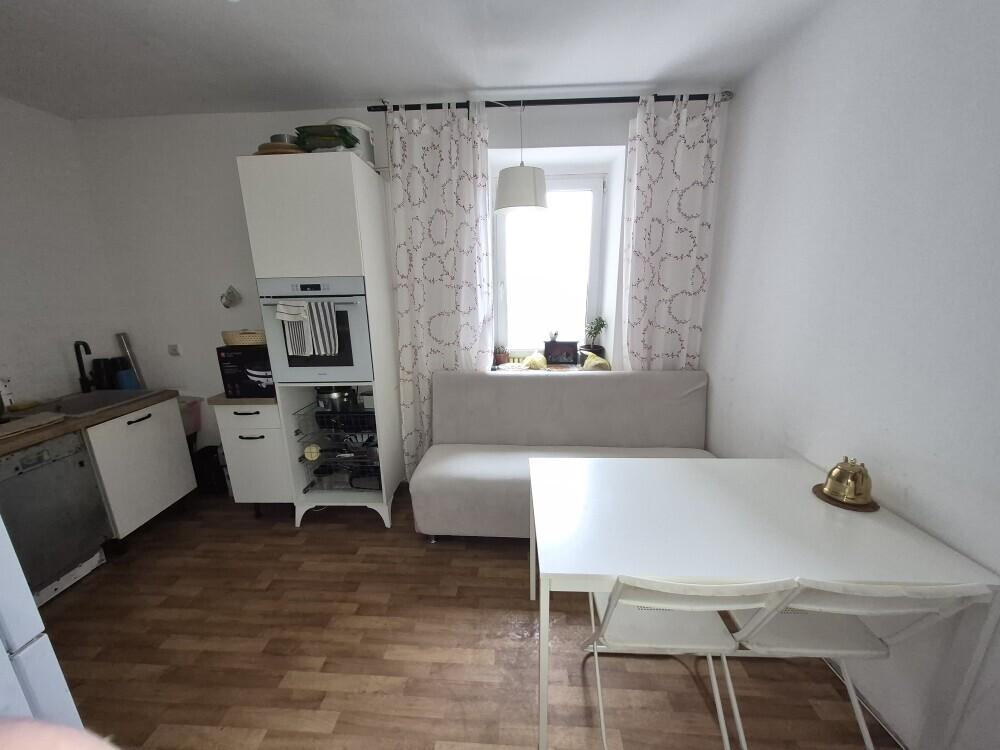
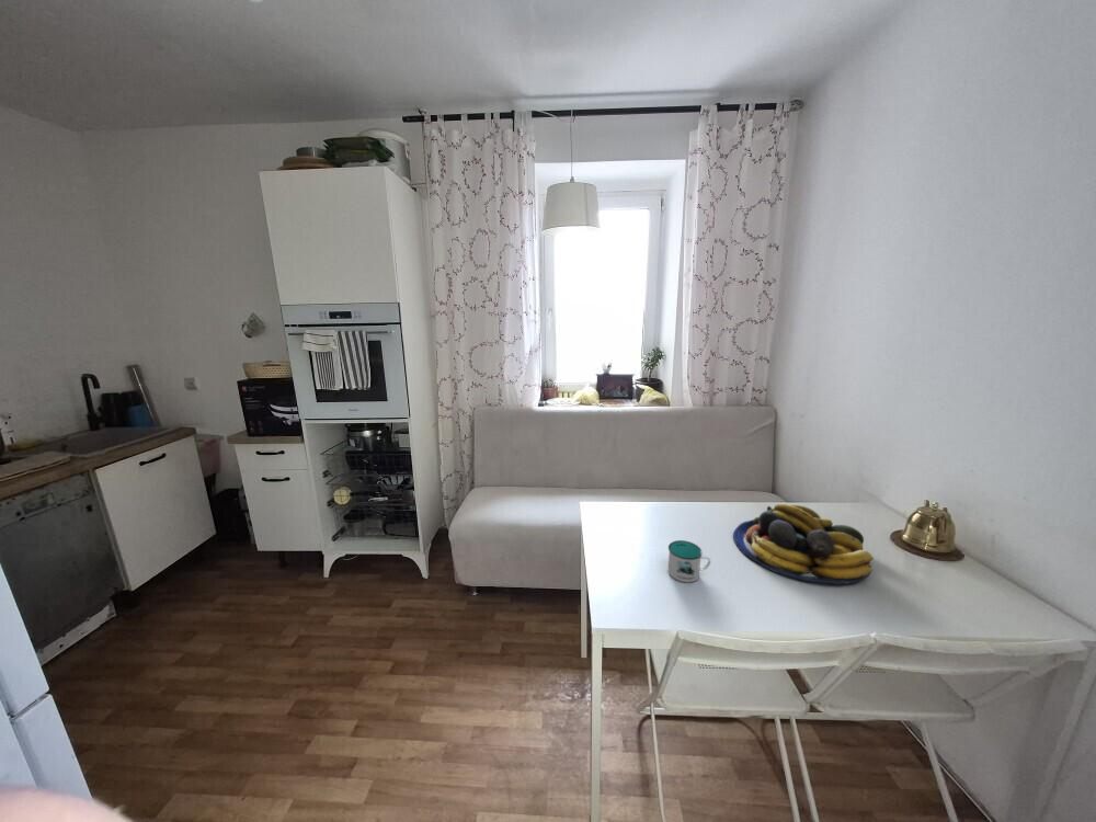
+ mug (688, 561)
+ fruit bowl (799, 529)
